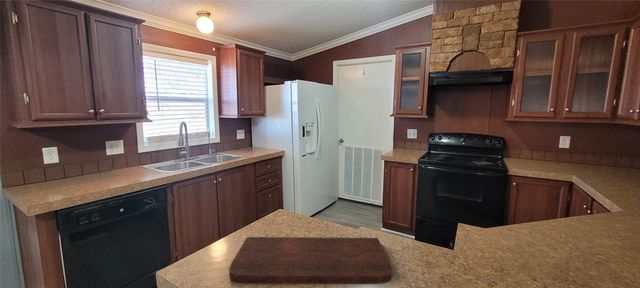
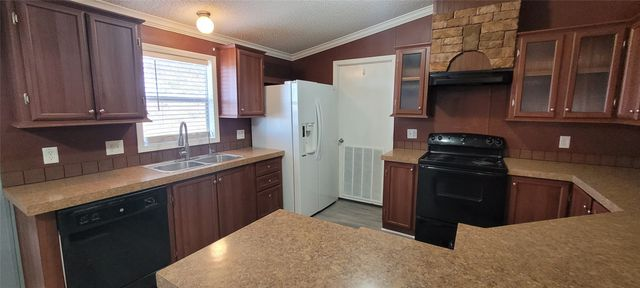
- cutting board (311, 257)
